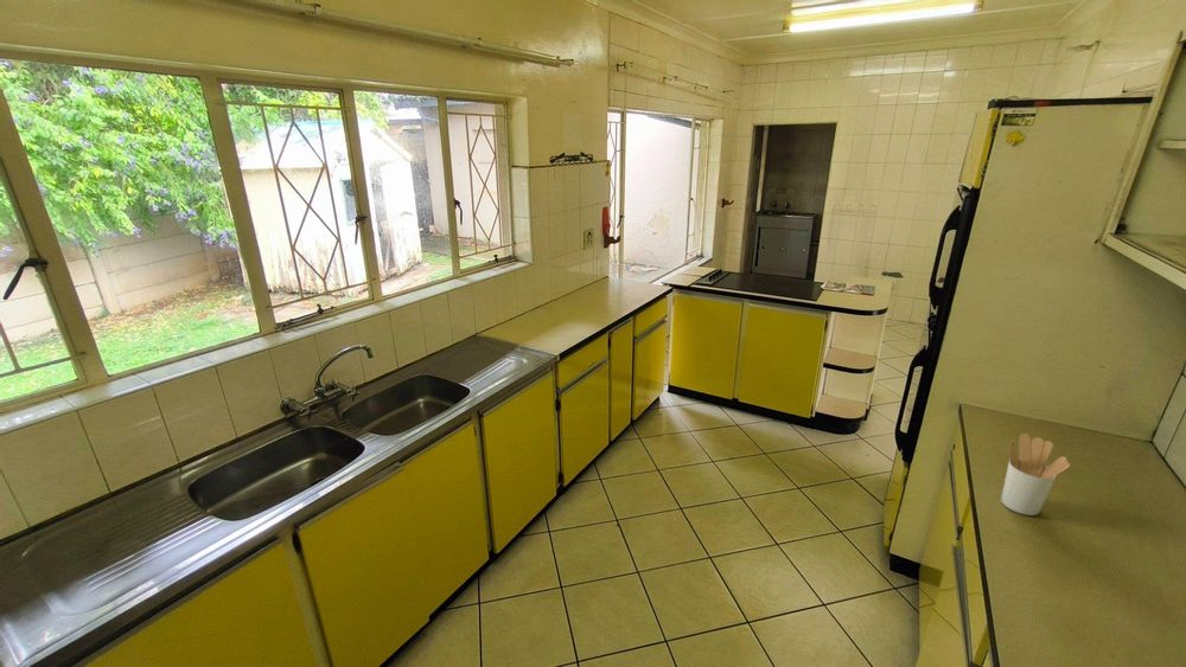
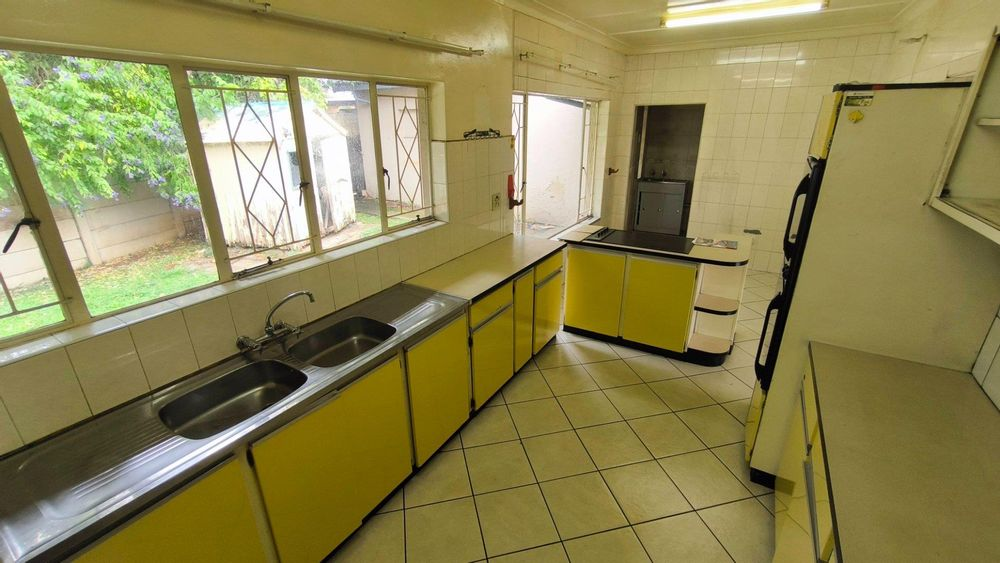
- utensil holder (1028, 473)
